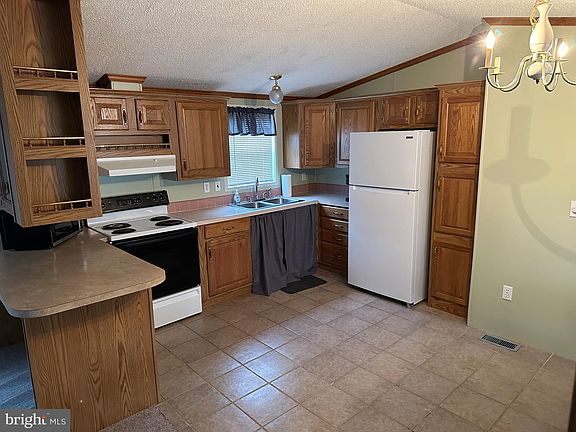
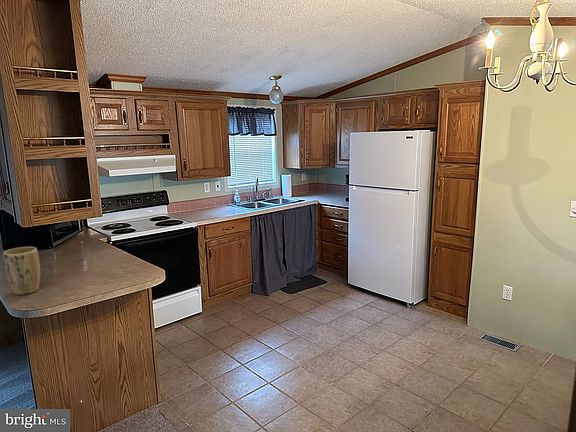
+ plant pot (23, 270)
